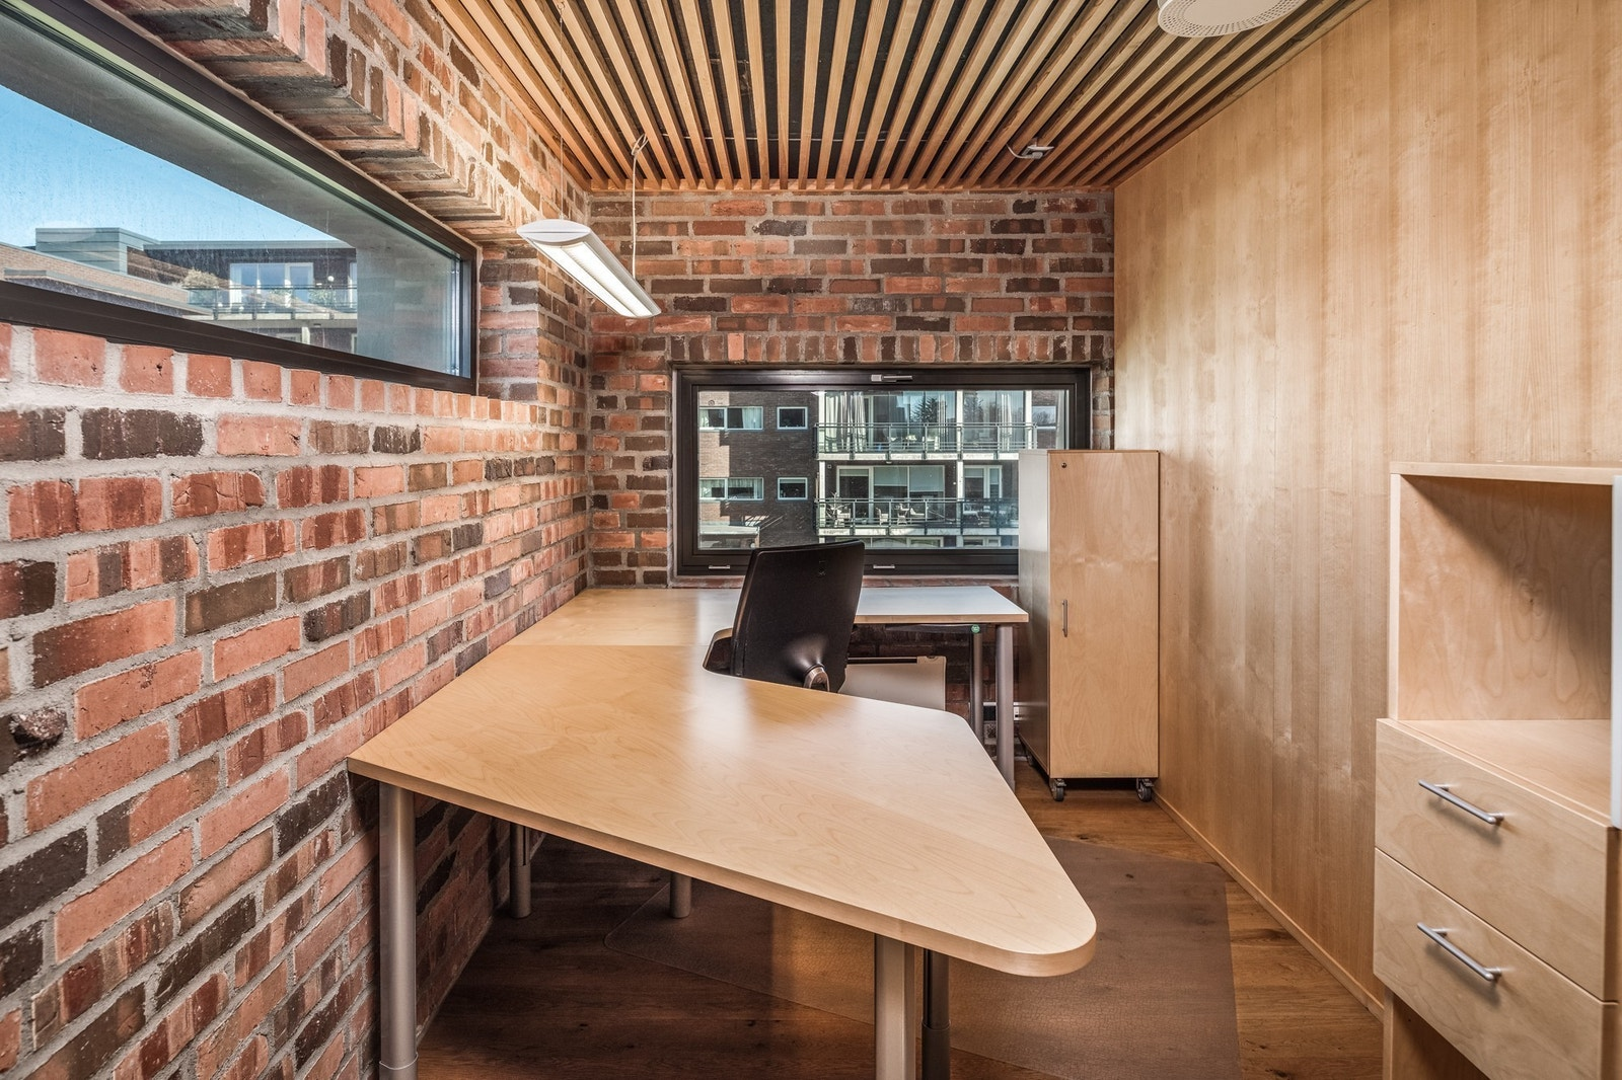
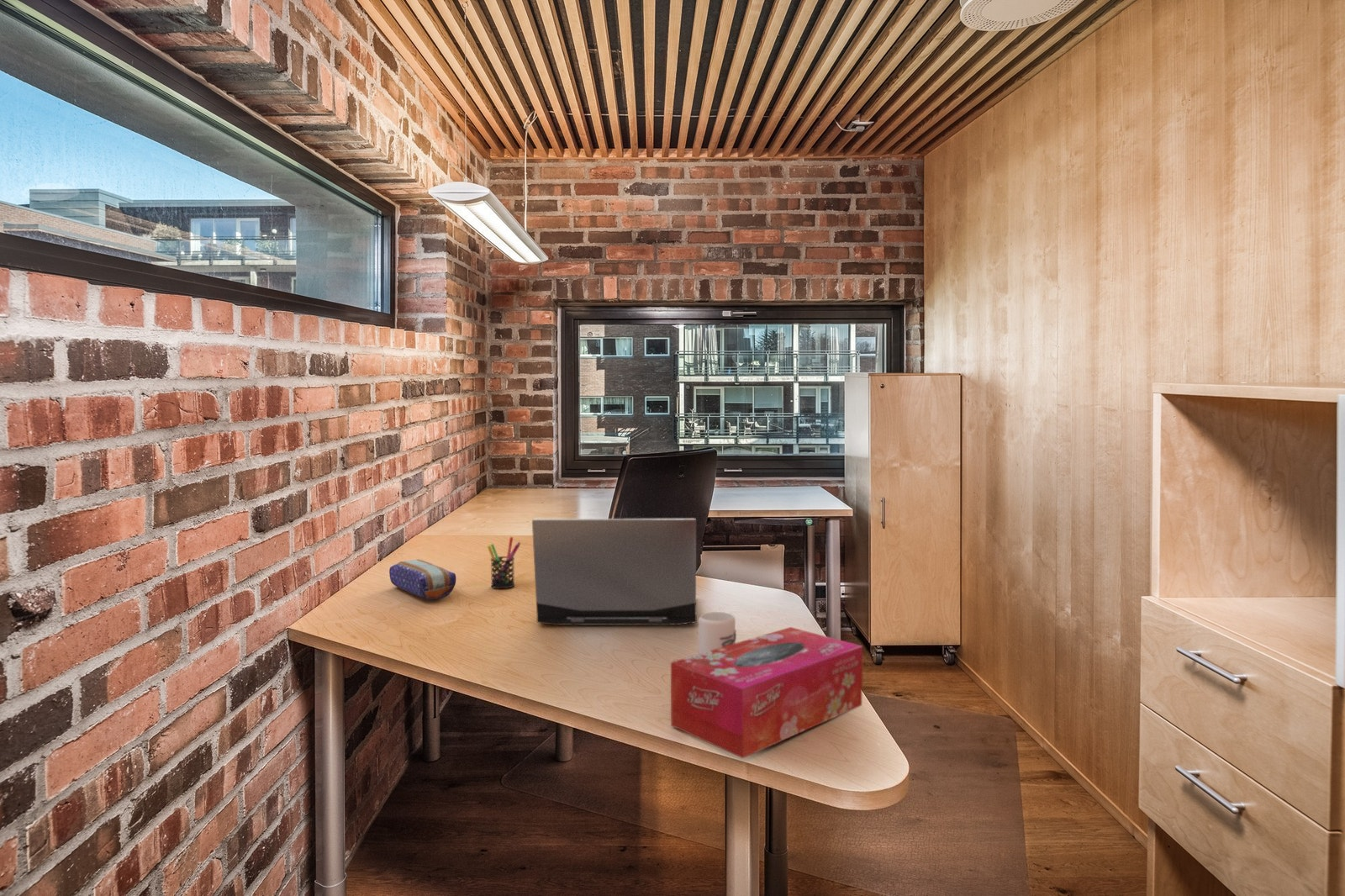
+ pen holder (502, 561)
+ cup (717, 643)
+ pencil case (422, 577)
+ tissue box (769, 684)
+ laptop computer (620, 562)
